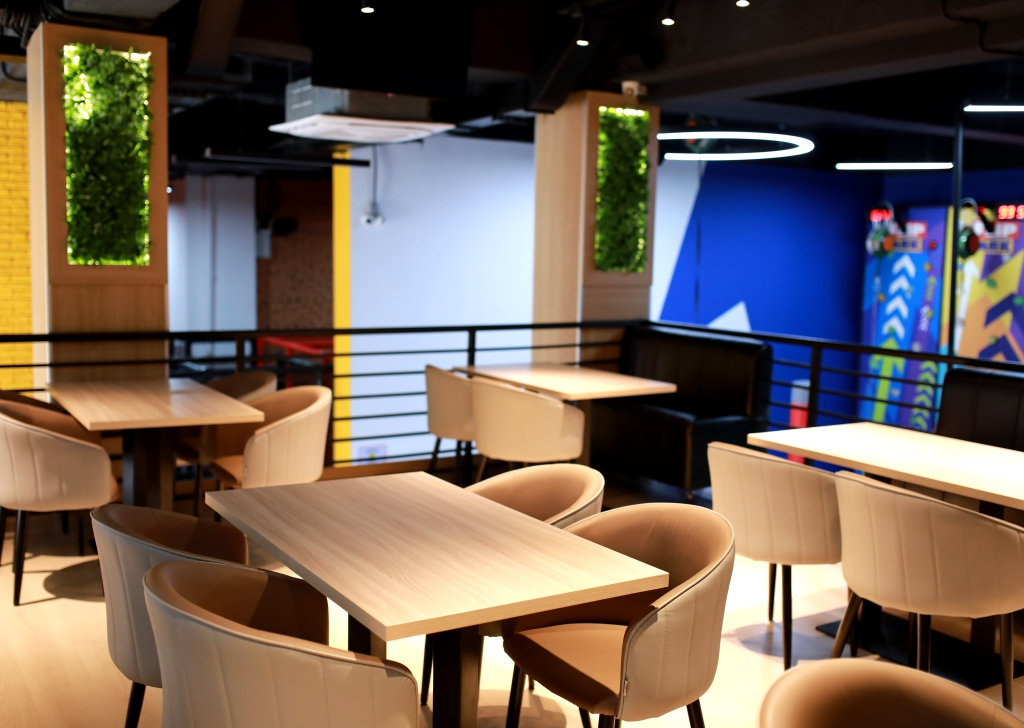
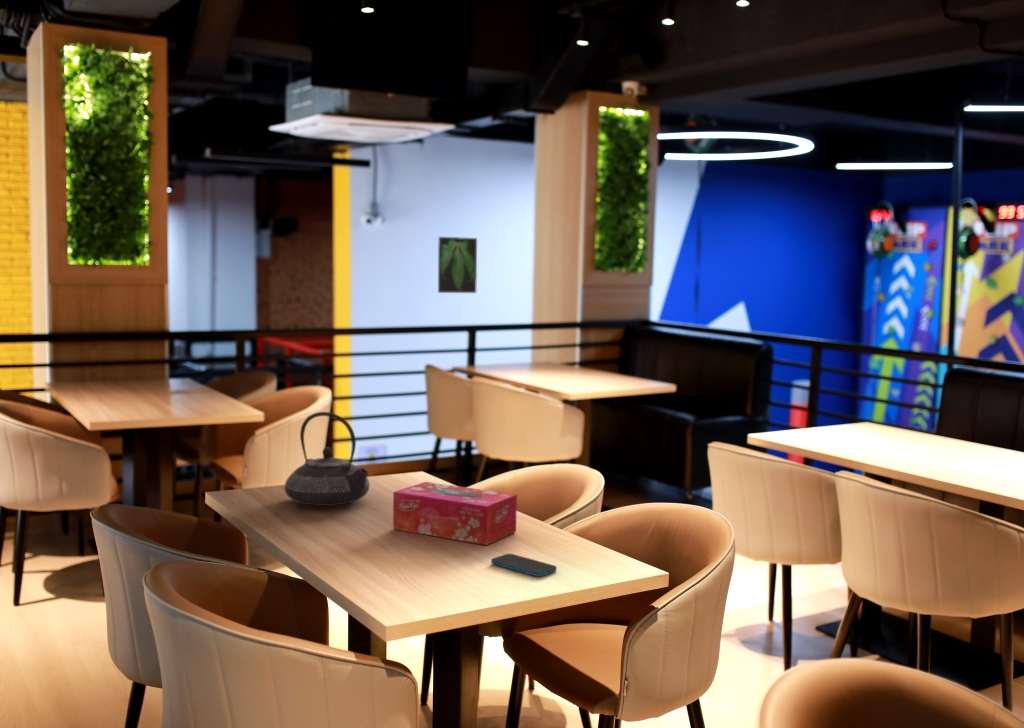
+ teapot (331, 458)
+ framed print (457, 265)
+ tissue box (454, 511)
+ smartphone (523, 564)
